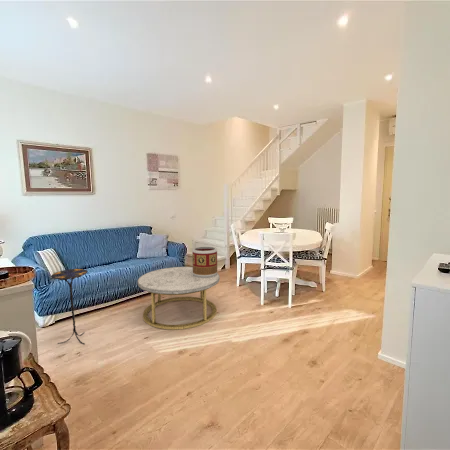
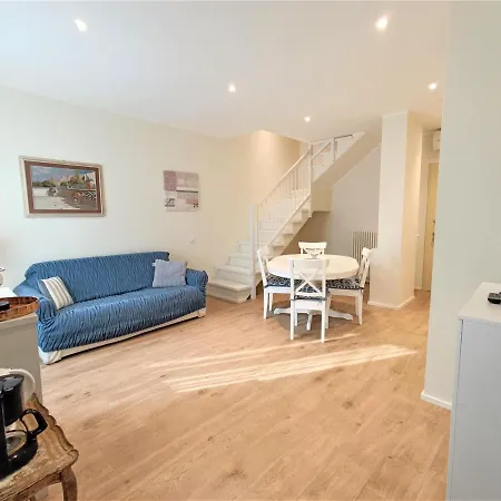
- decorative container (204, 261)
- coffee table (180, 294)
- side table (72, 307)
